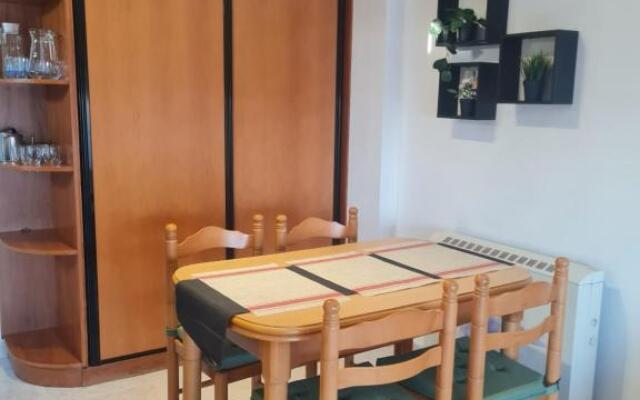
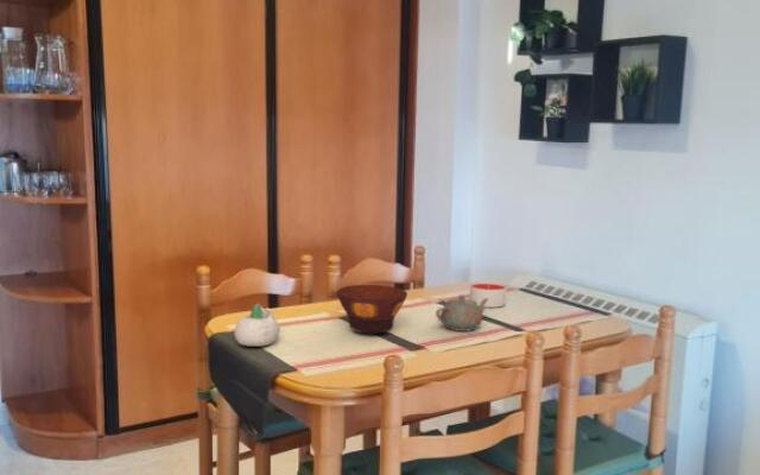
+ bowl (370, 311)
+ candle (487, 293)
+ teapot (463, 311)
+ succulent planter (258, 324)
